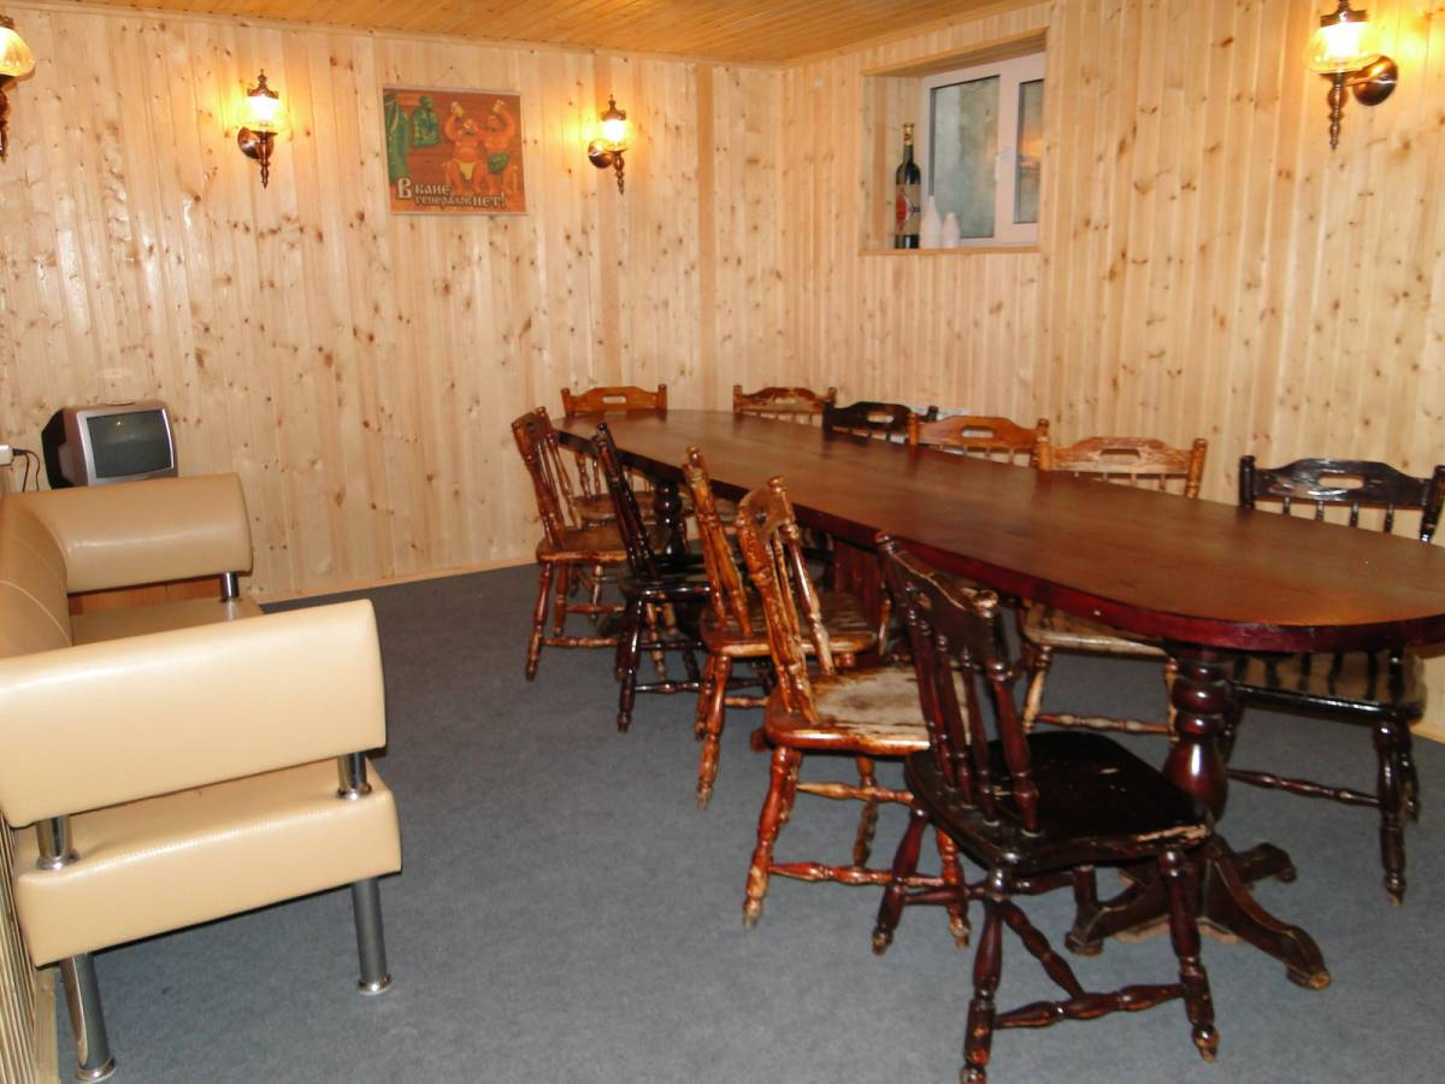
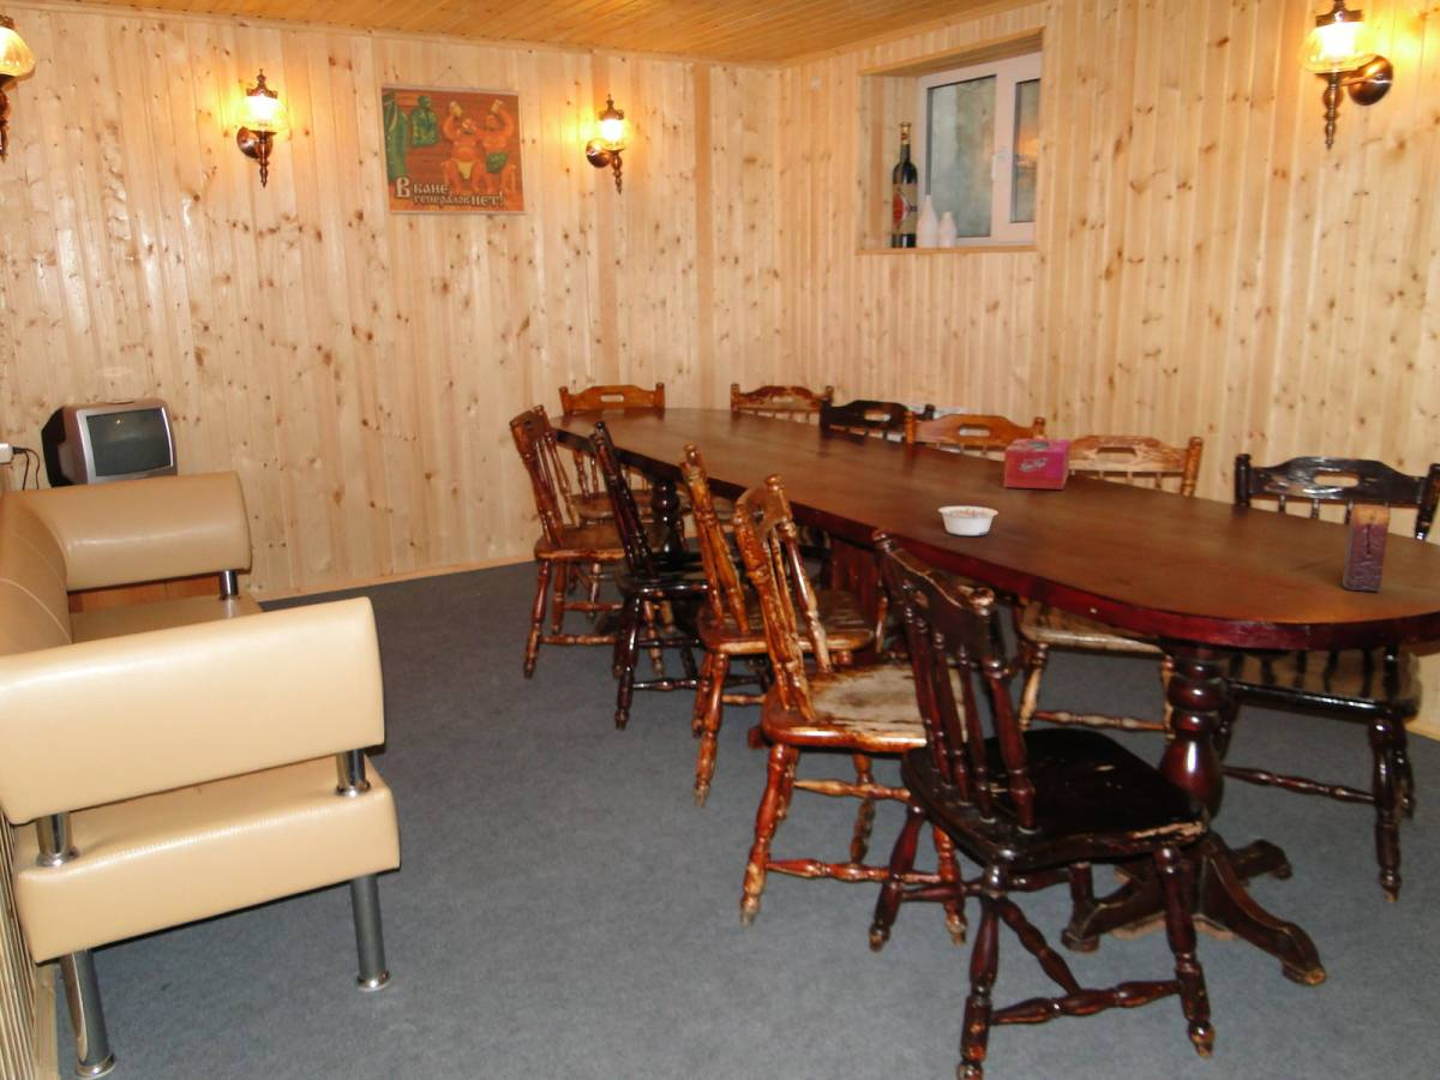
+ tissue box (1038, 462)
+ candle (1366, 546)
+ legume (968, 520)
